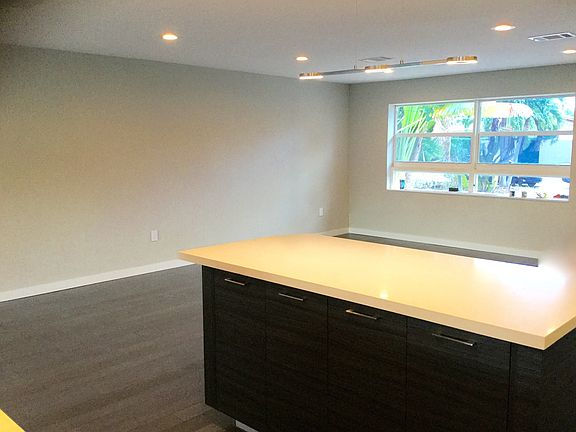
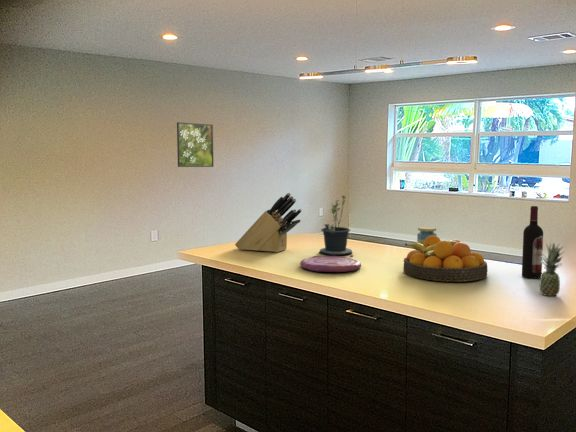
+ potted plant (335, 224)
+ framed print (195, 145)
+ knife block (268, 221)
+ fruit (551, 268)
+ jar (423, 243)
+ fruit bowl (444, 255)
+ plate (330, 263)
+ wine bottle (532, 241)
